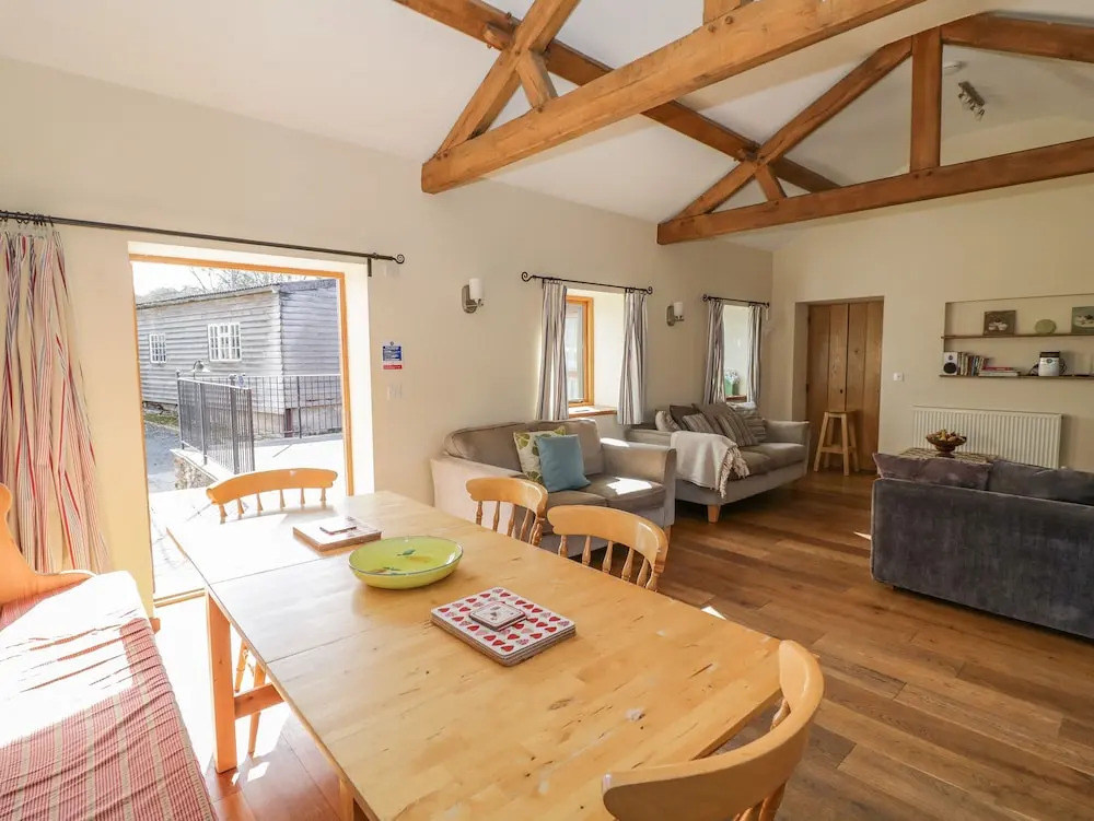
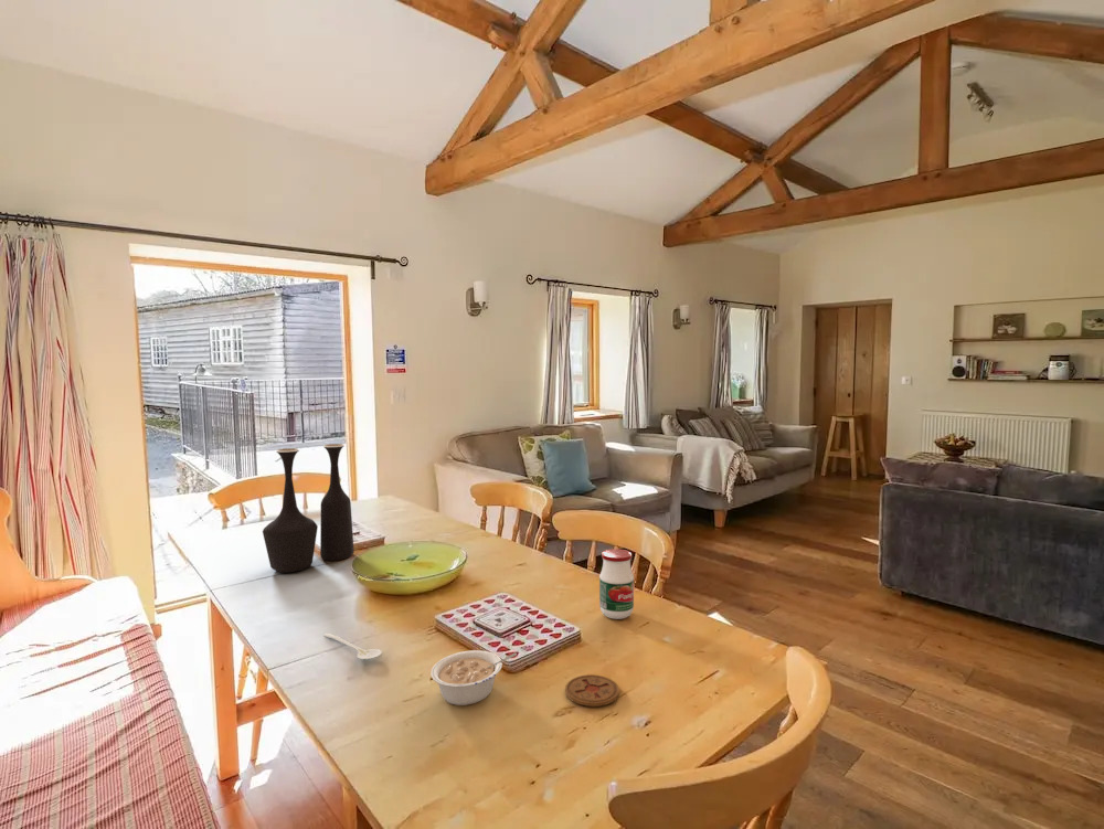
+ stirrer (350, 645)
+ coaster (592, 690)
+ legume (469, 676)
+ vase (301, 513)
+ jar (616, 583)
